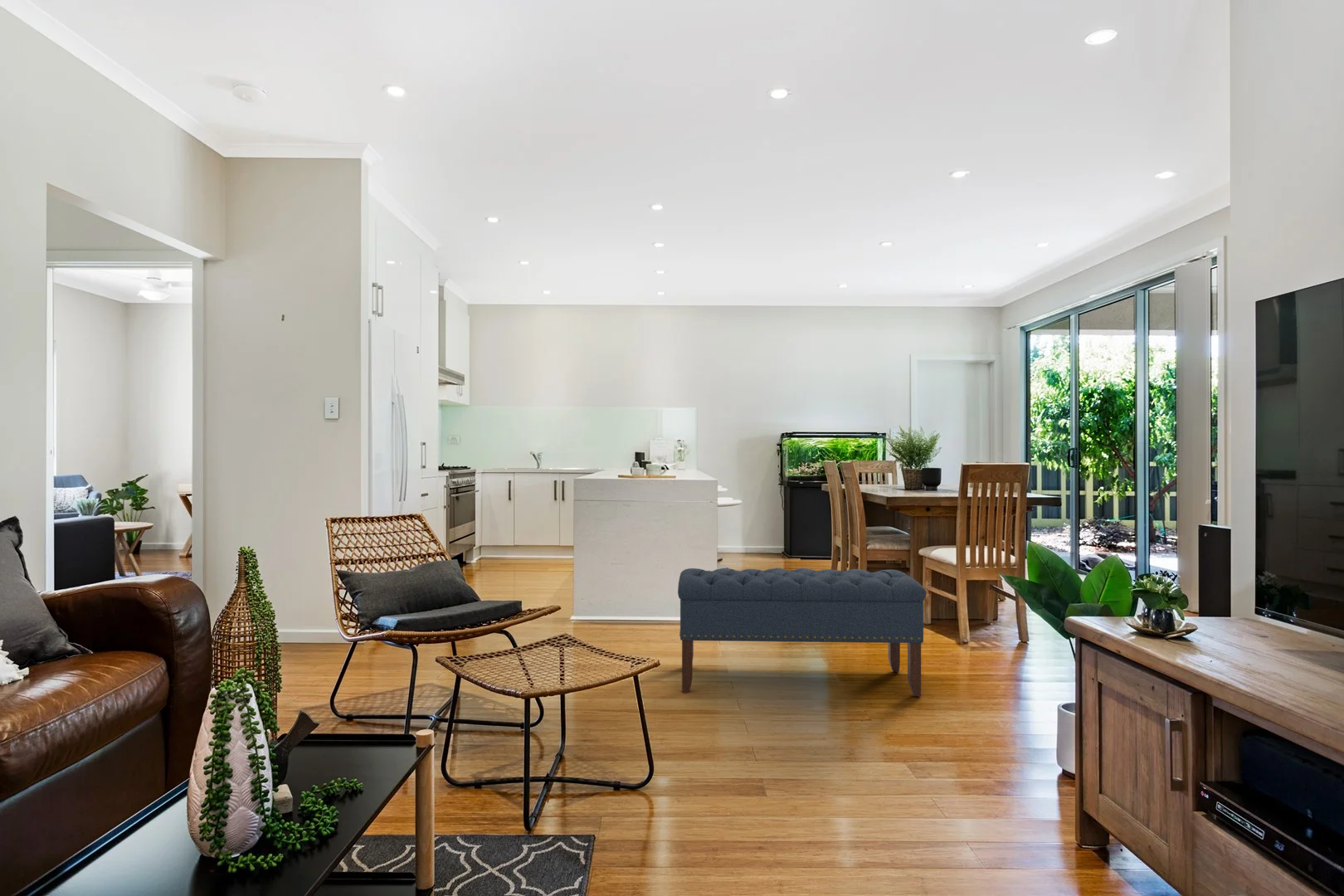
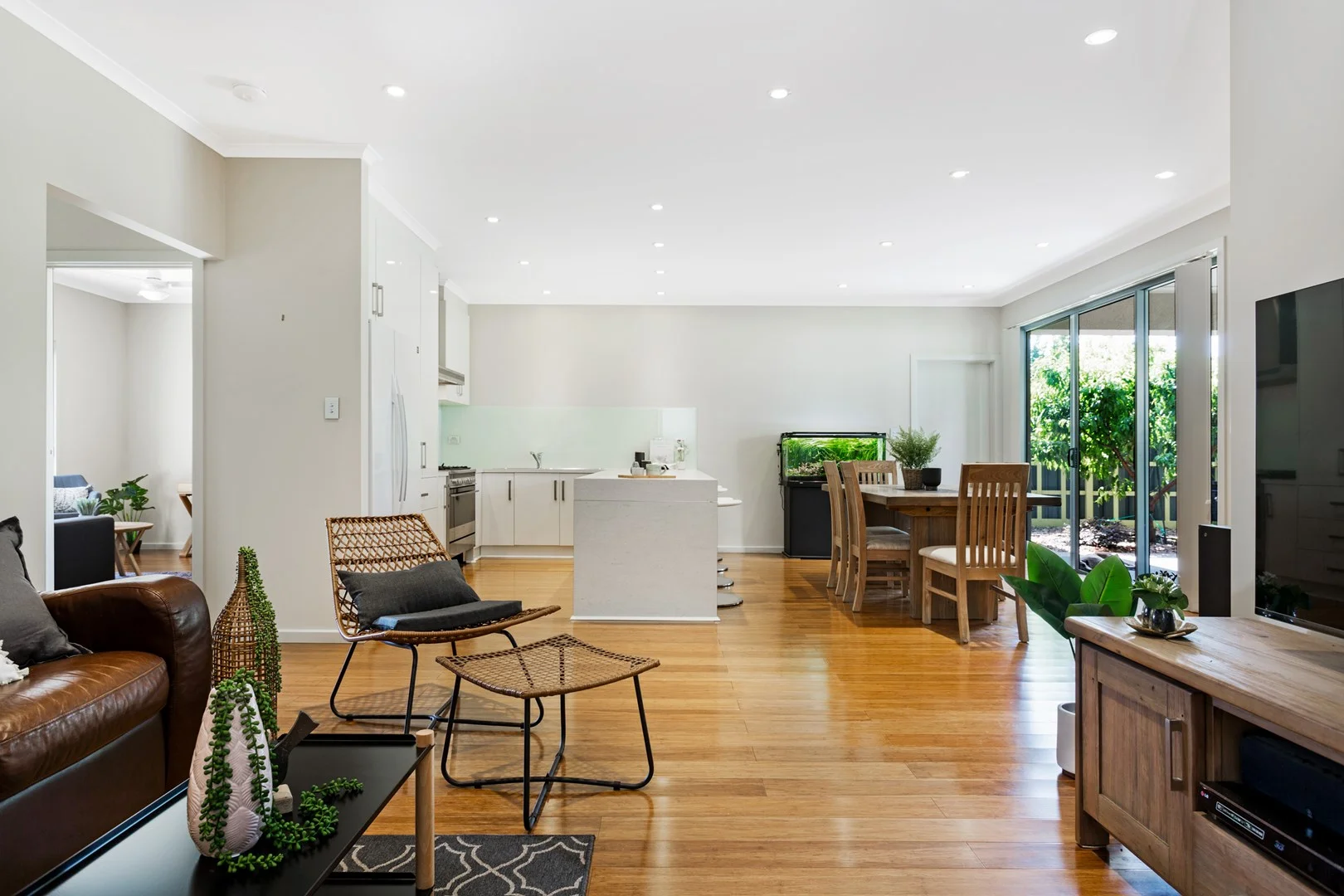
- bench (795, 626)
